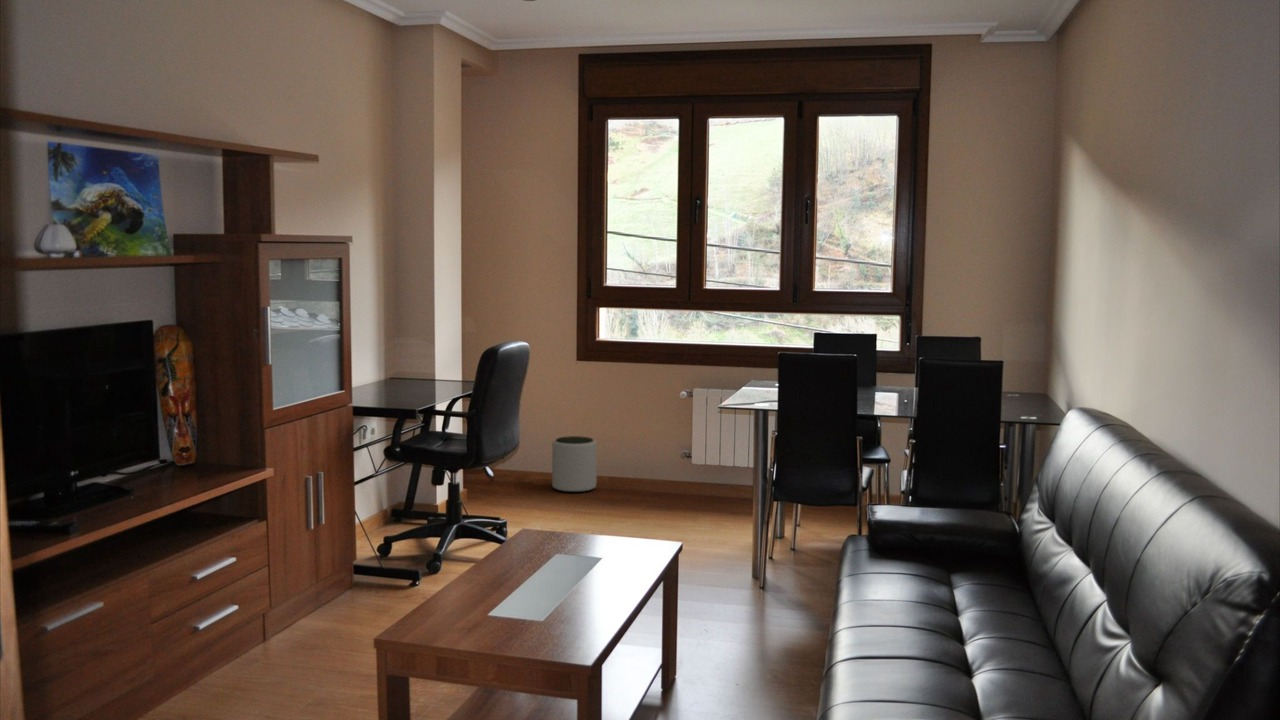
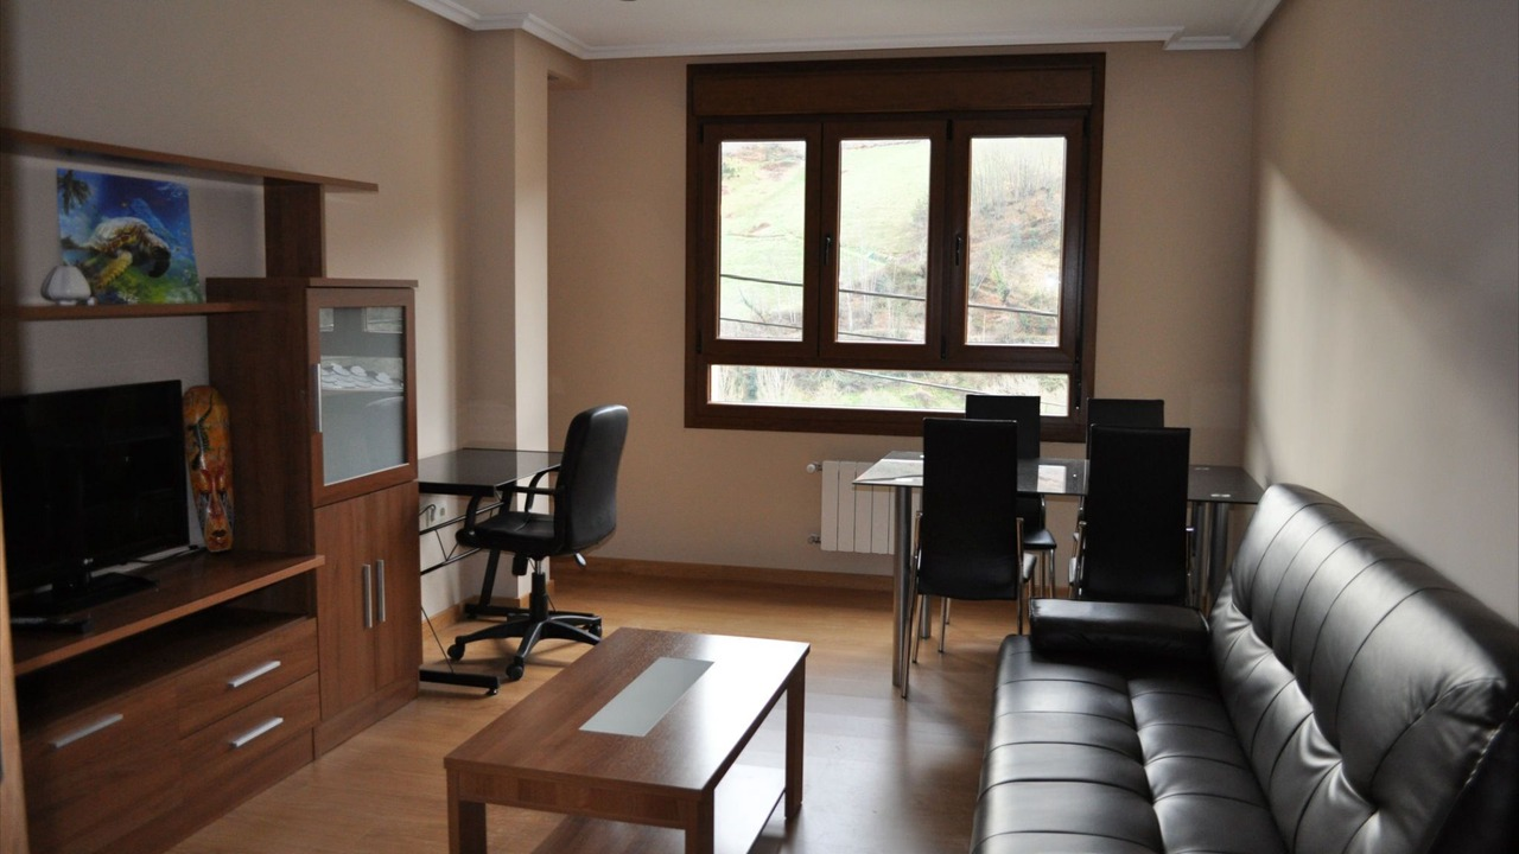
- plant pot (574, 463)
